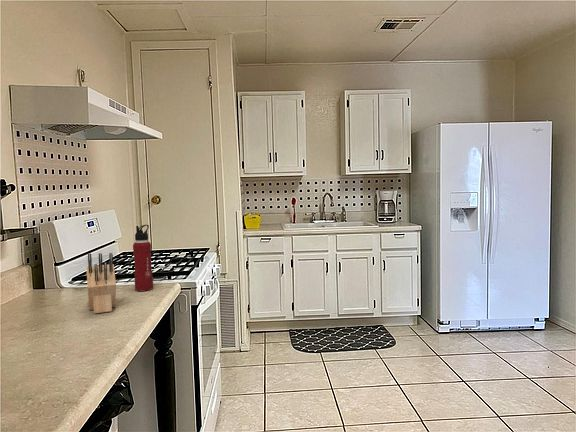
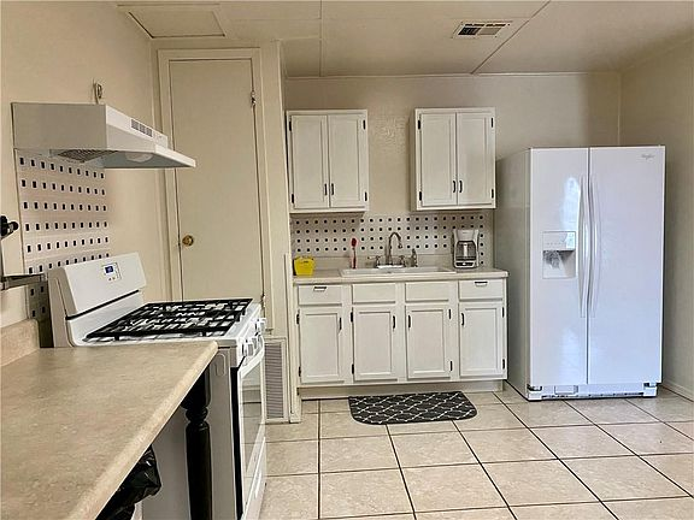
- water bottle (142, 257)
- knife block (100, 278)
